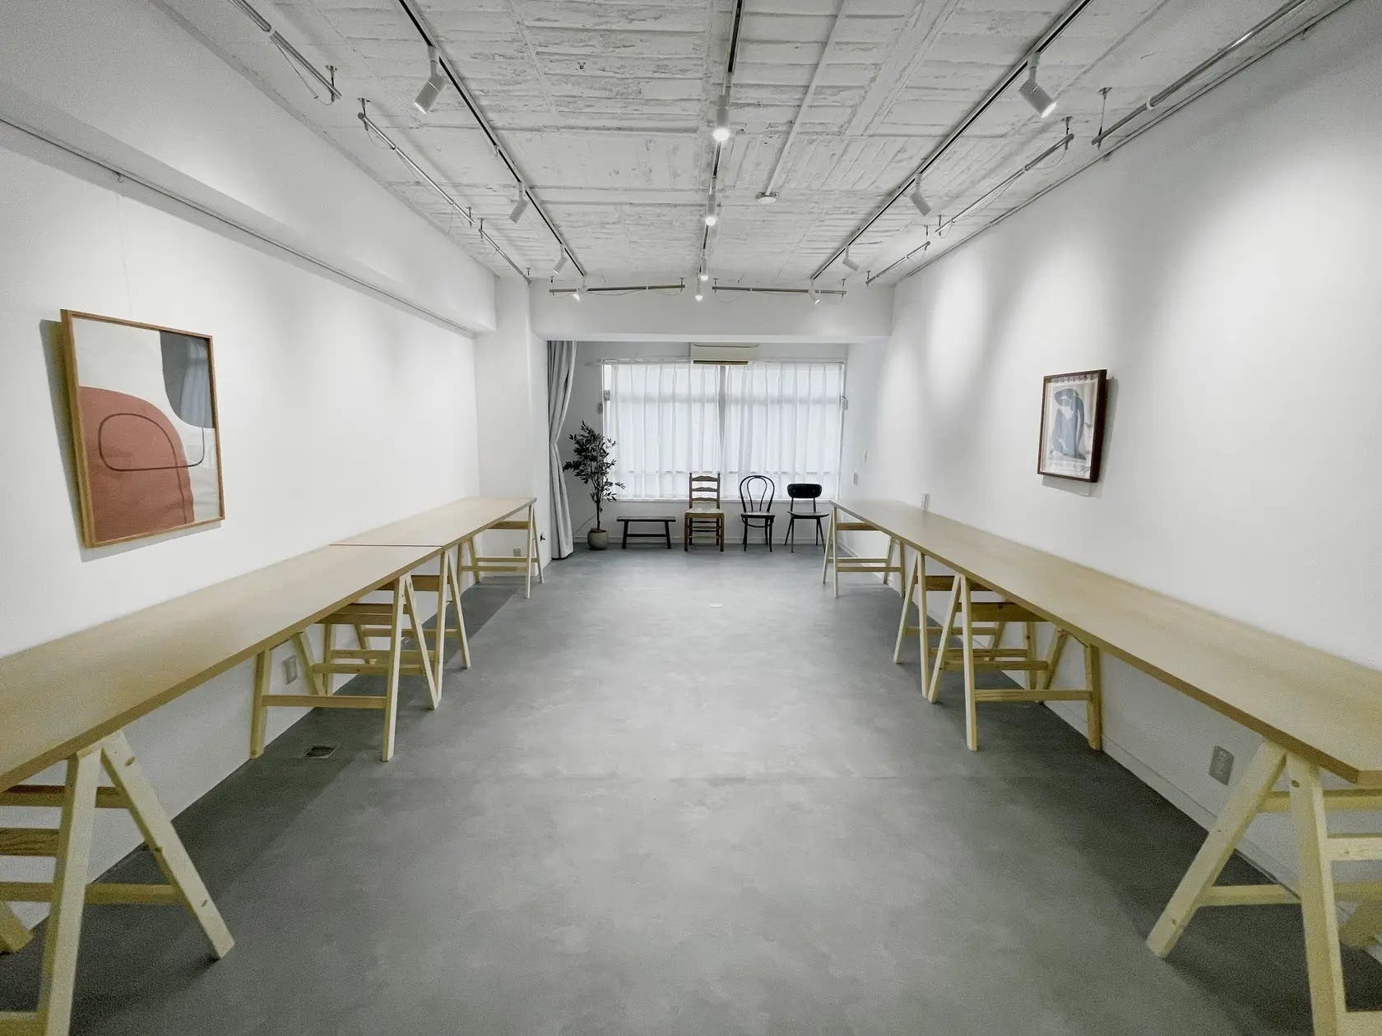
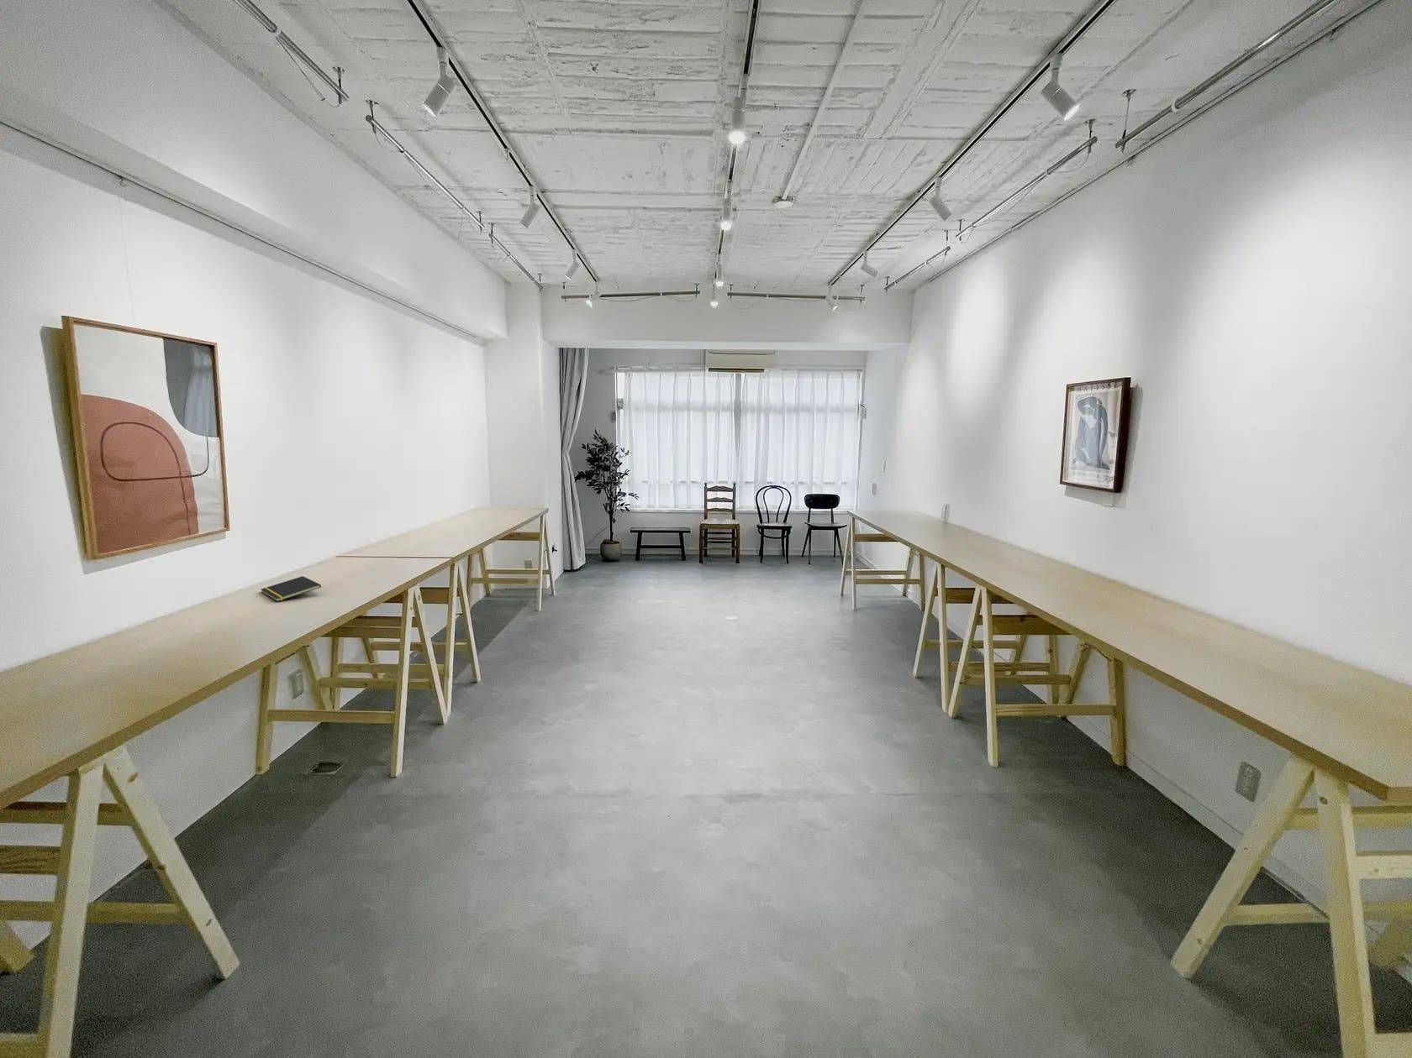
+ notepad (290, 588)
